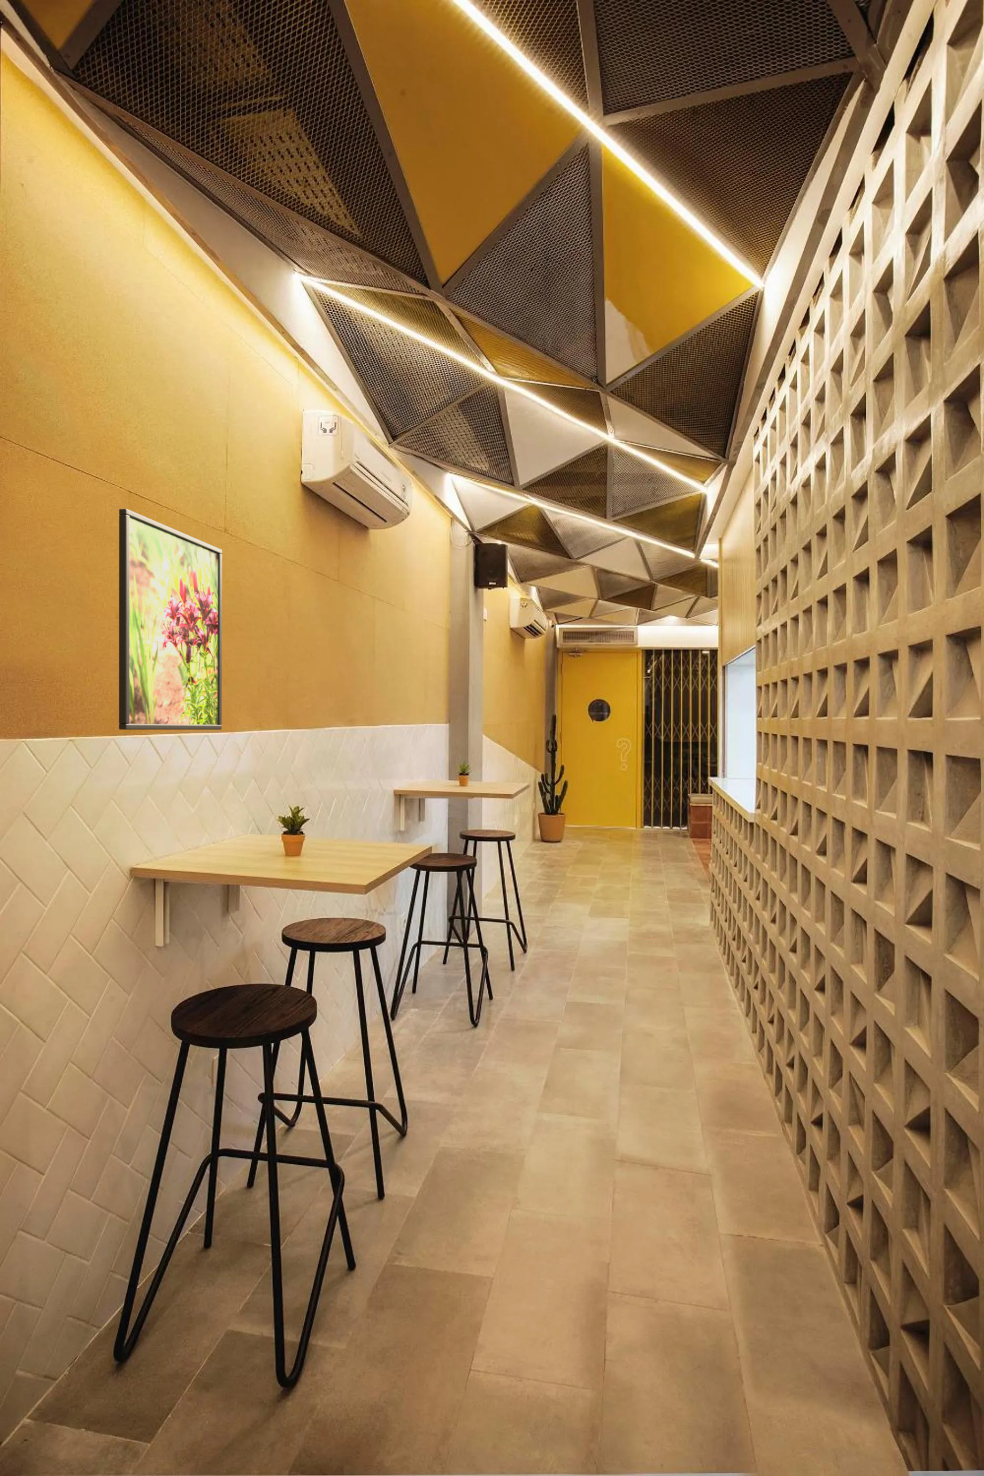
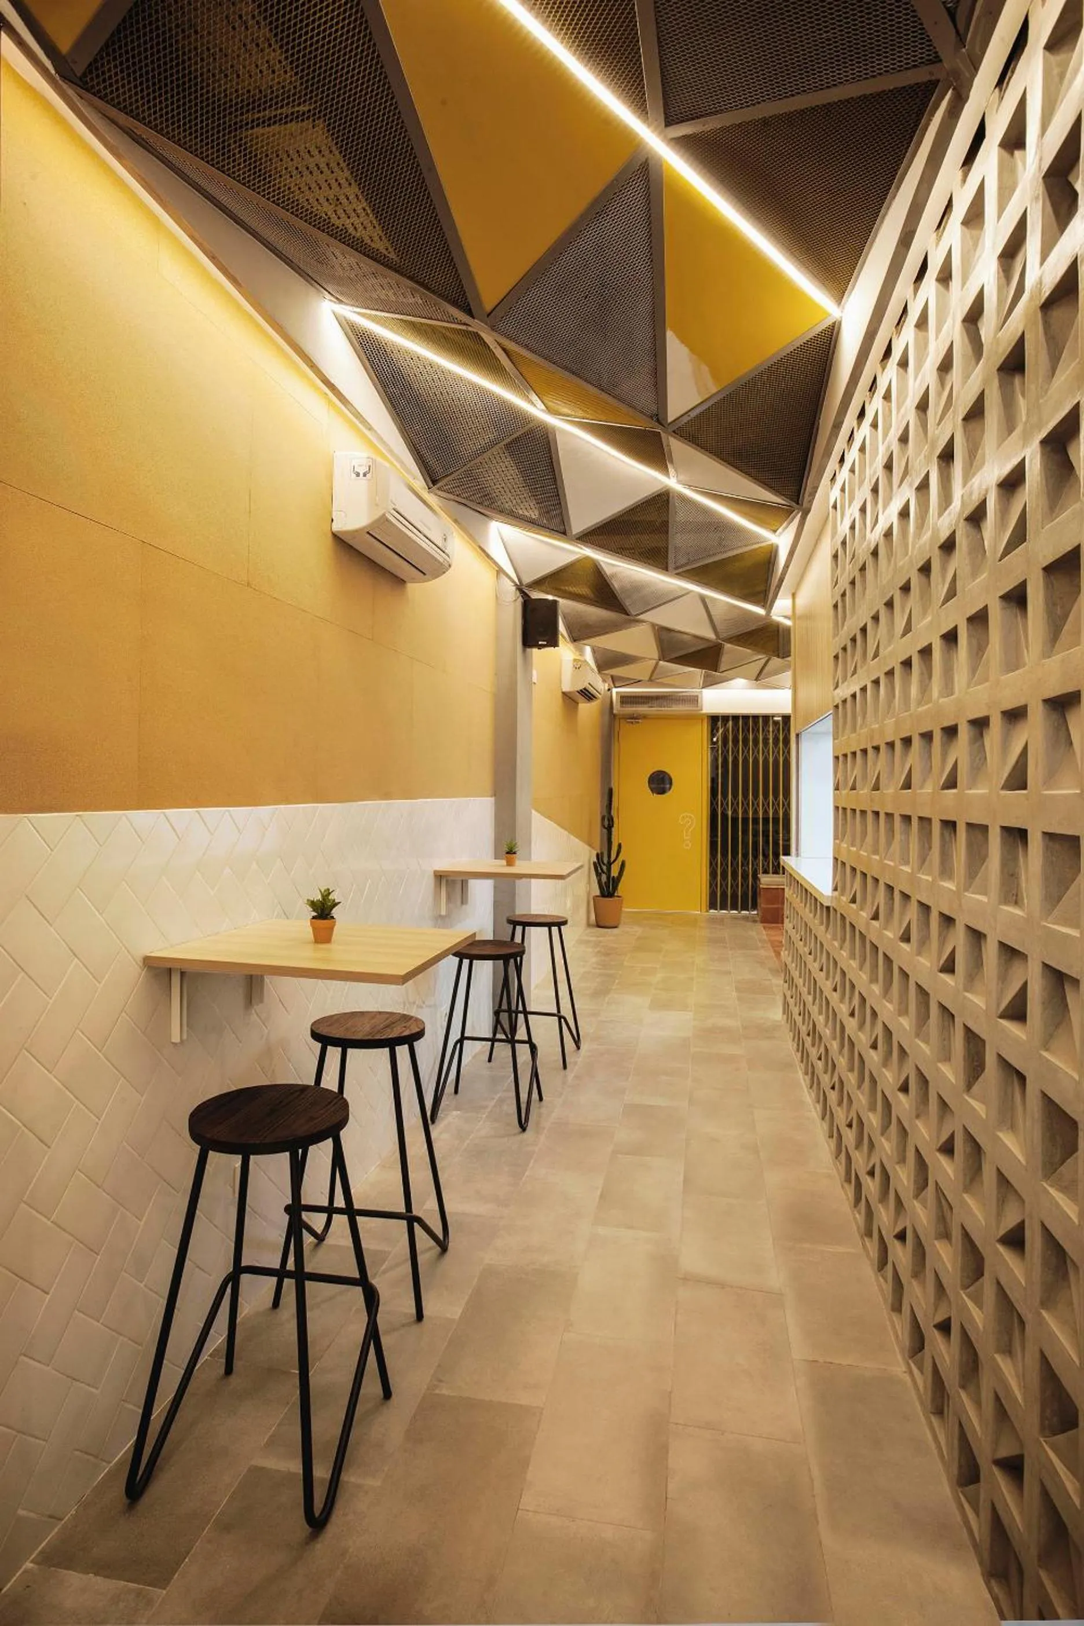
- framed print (176, 630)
